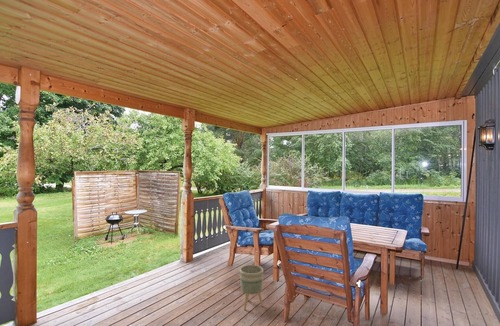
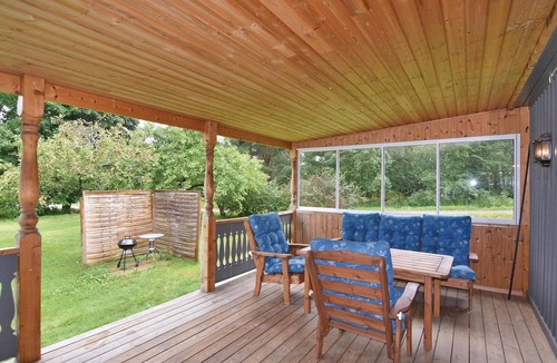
- planter (251, 287)
